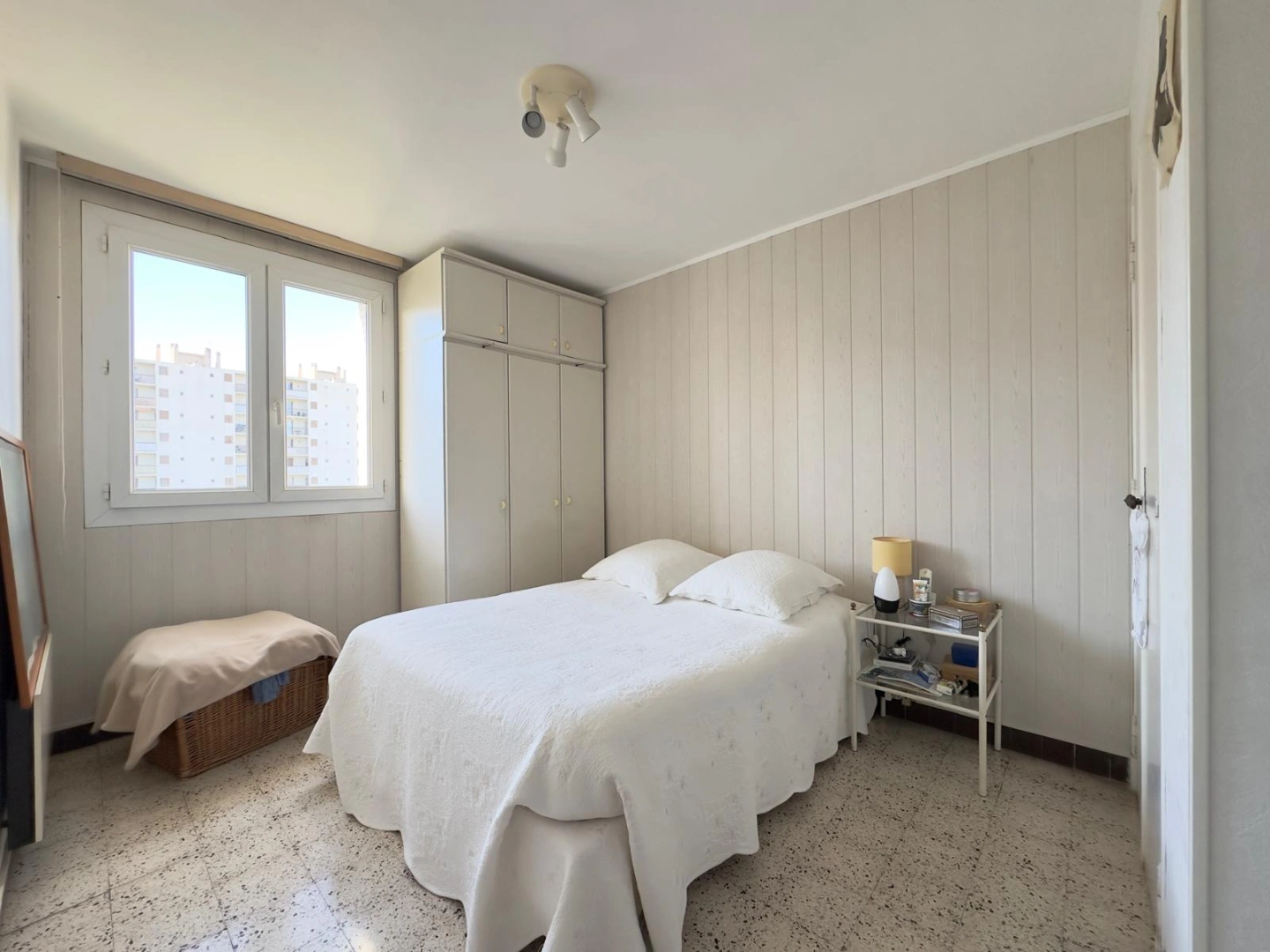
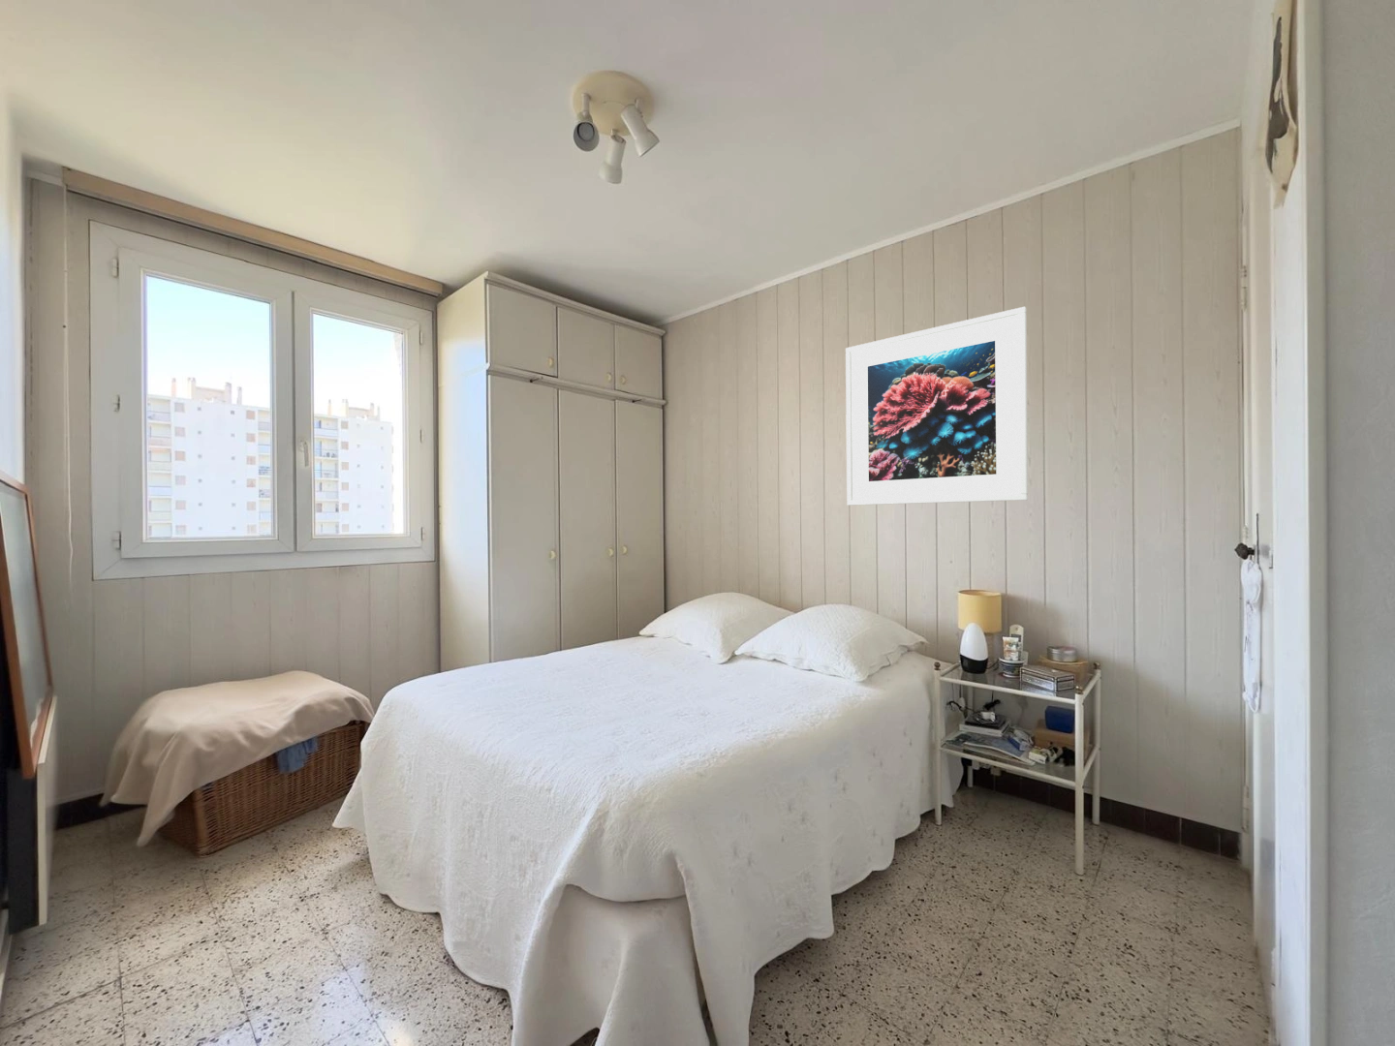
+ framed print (927, 416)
